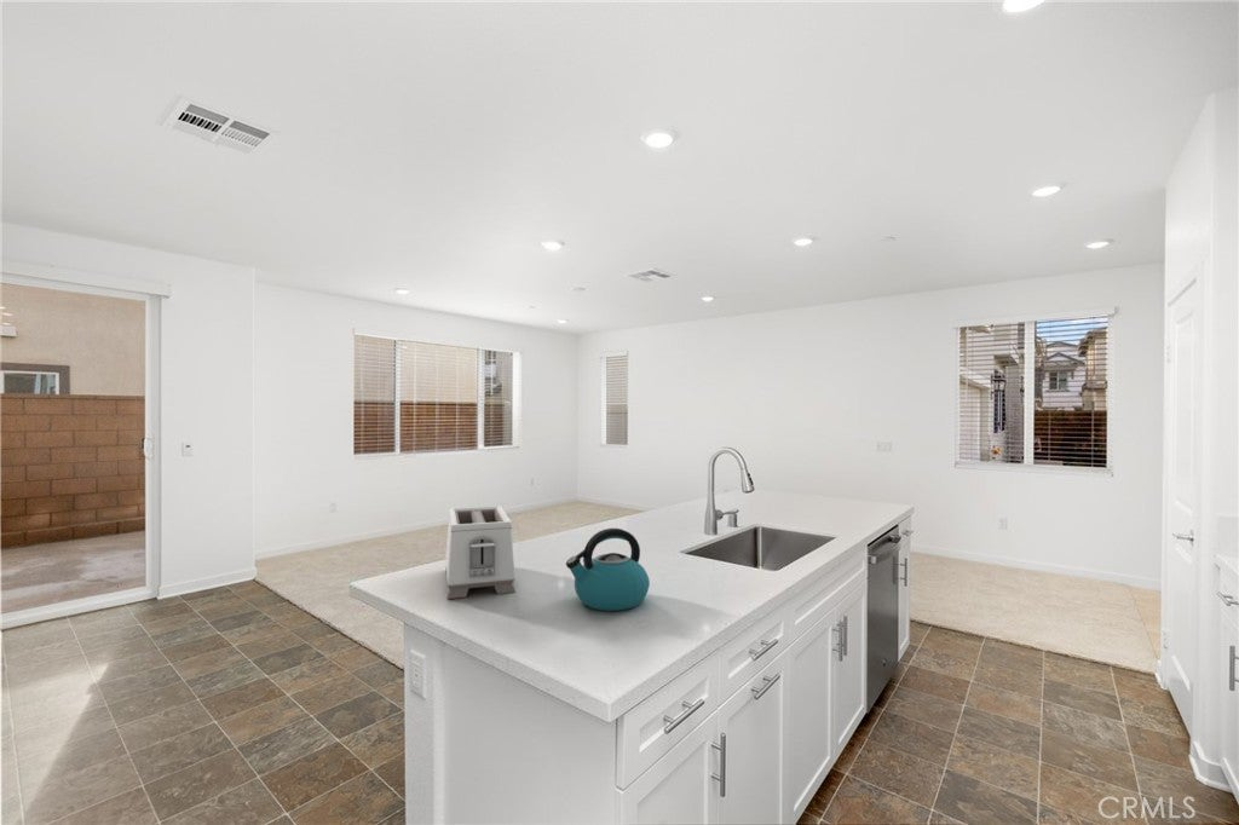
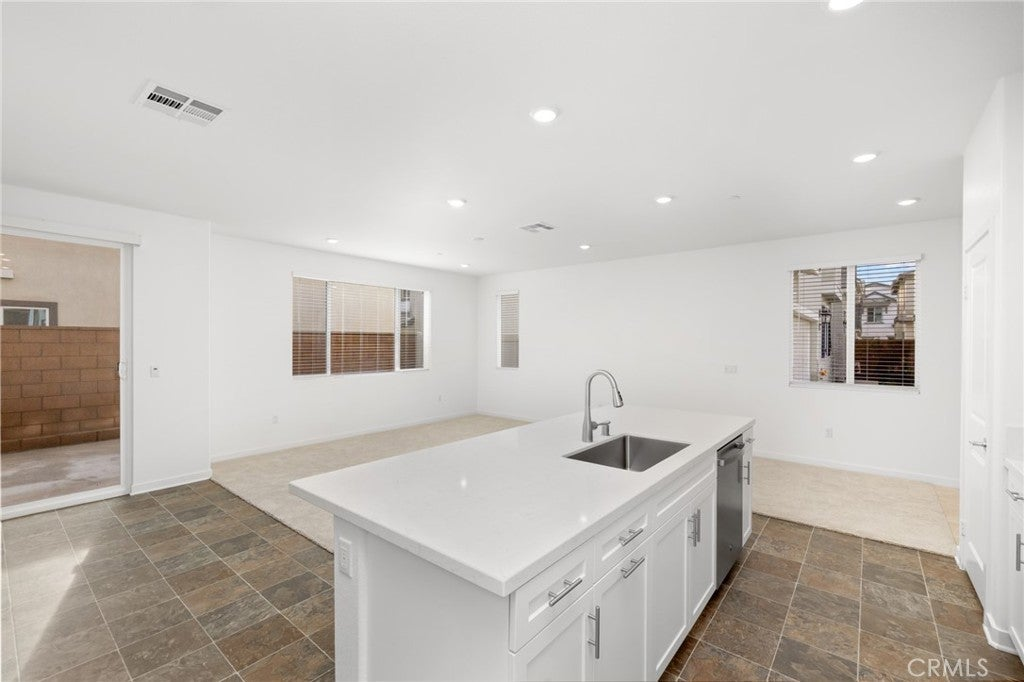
- toaster (478, 548)
- kettle (606, 565)
